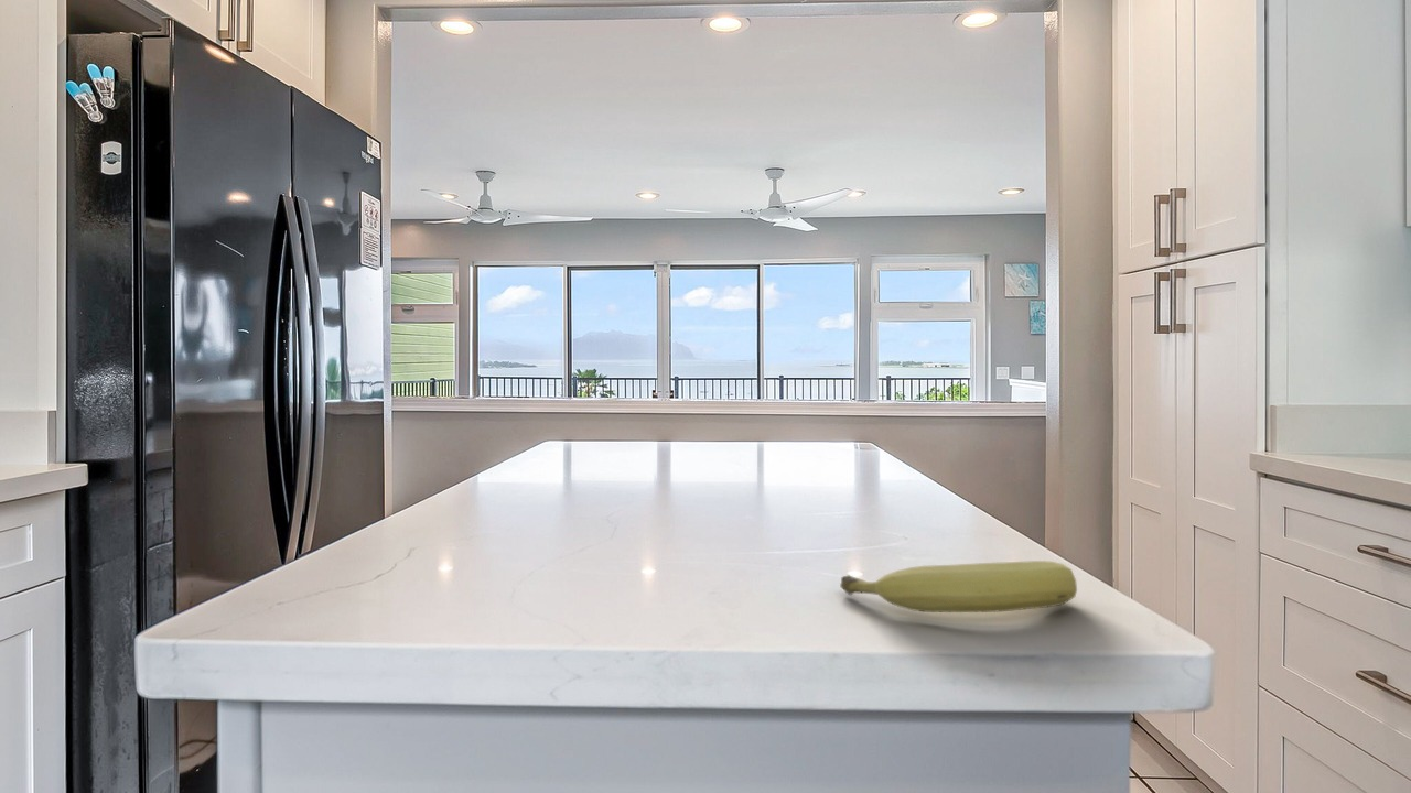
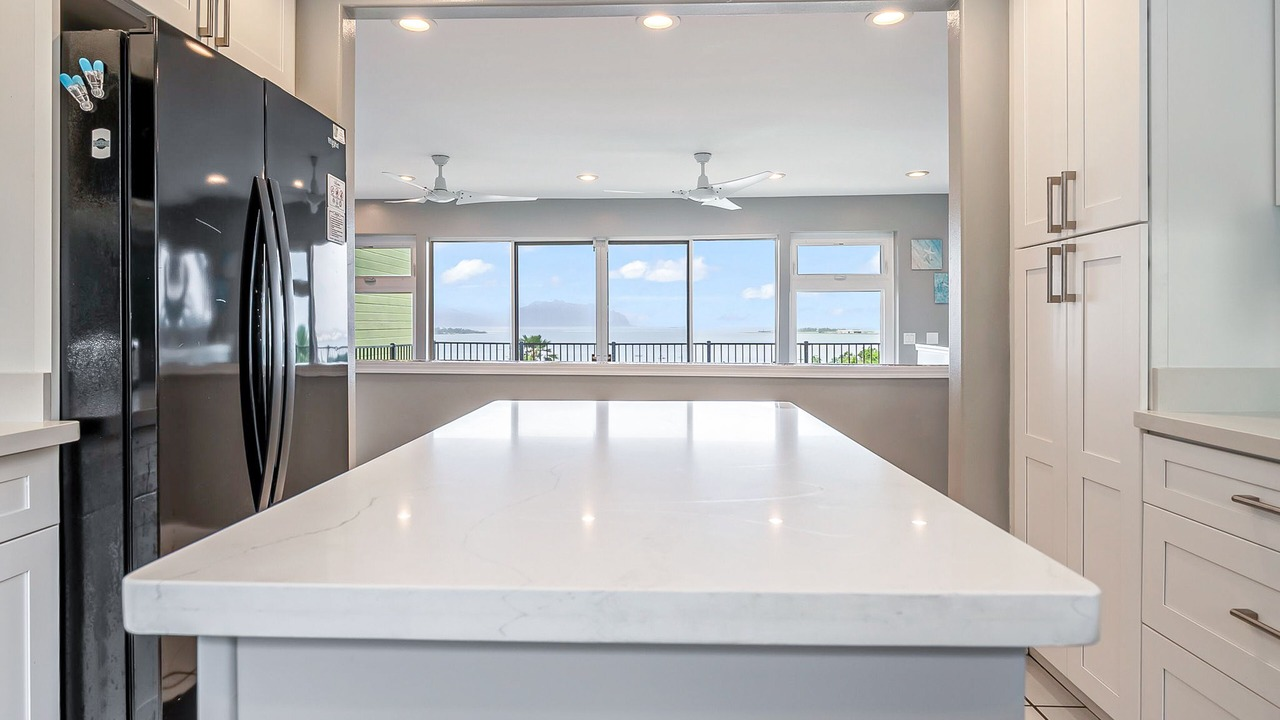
- fruit (966, 580)
